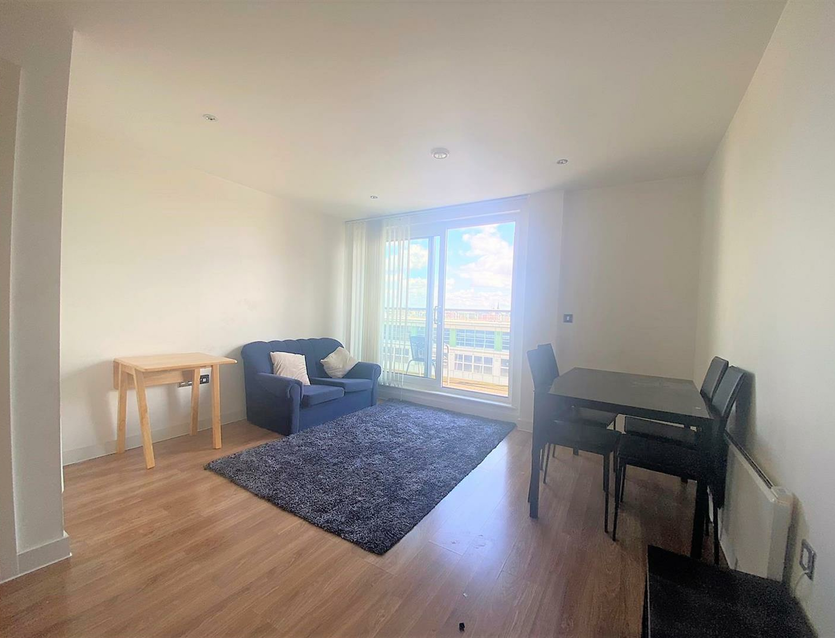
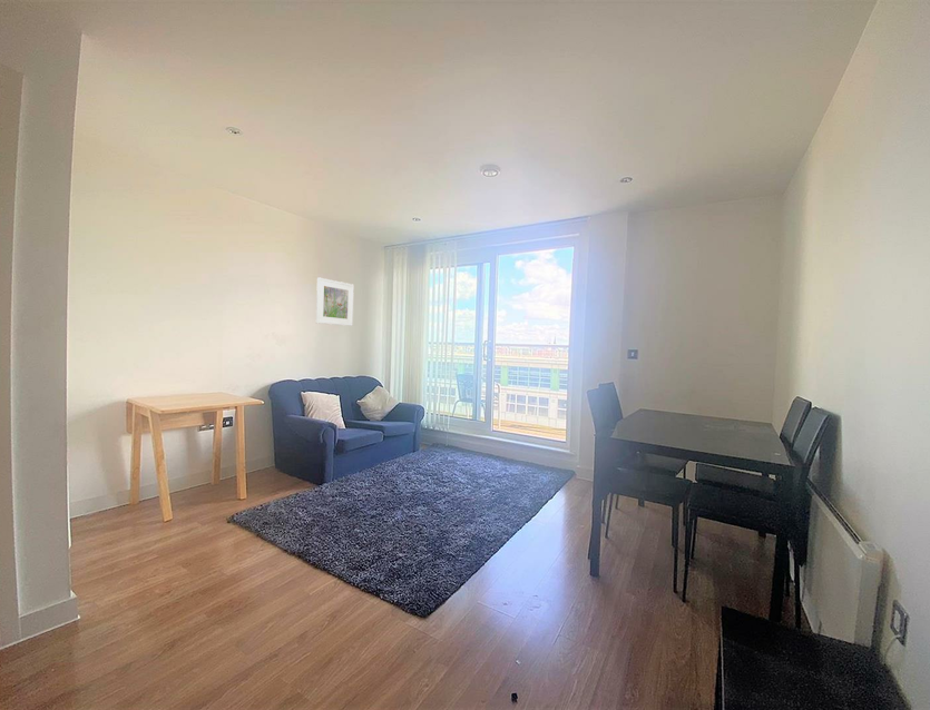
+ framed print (335, 303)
